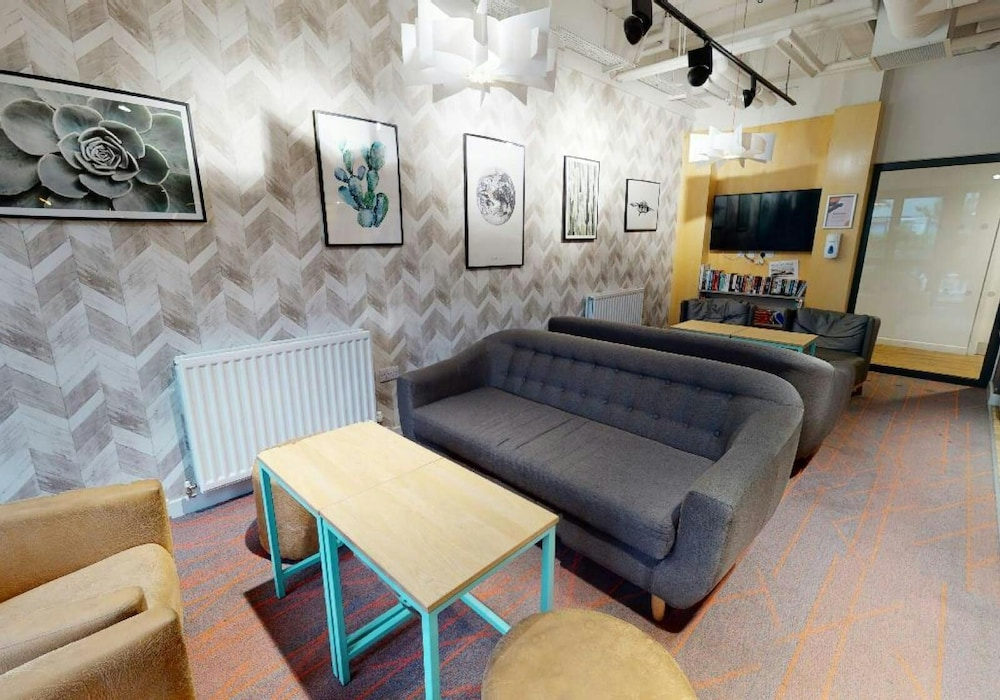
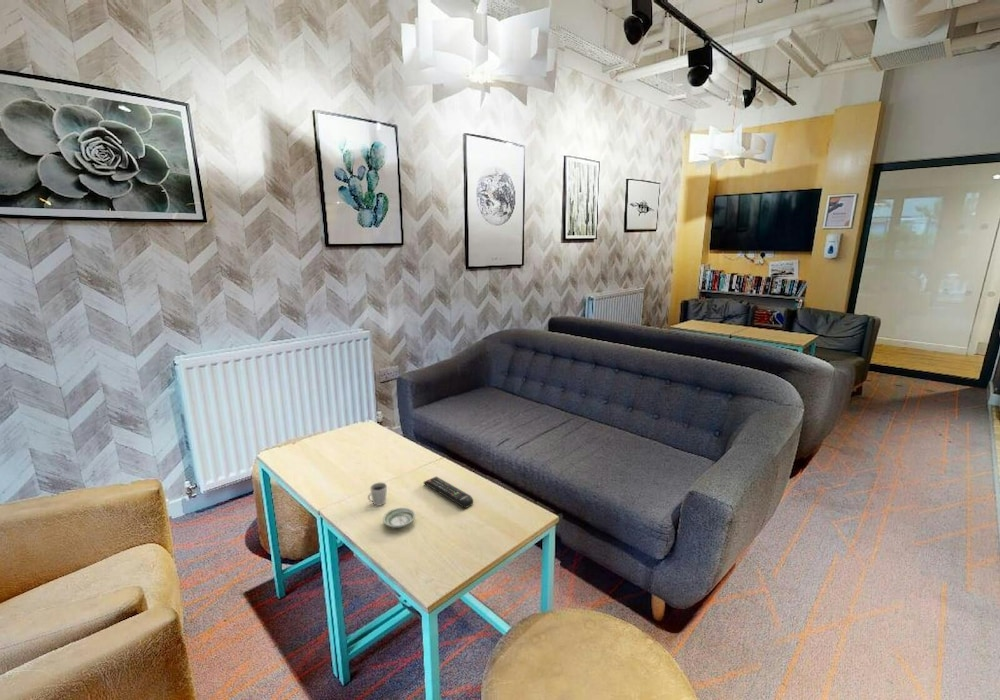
+ saucer (399, 519)
+ cup (376, 489)
+ remote control (447, 491)
